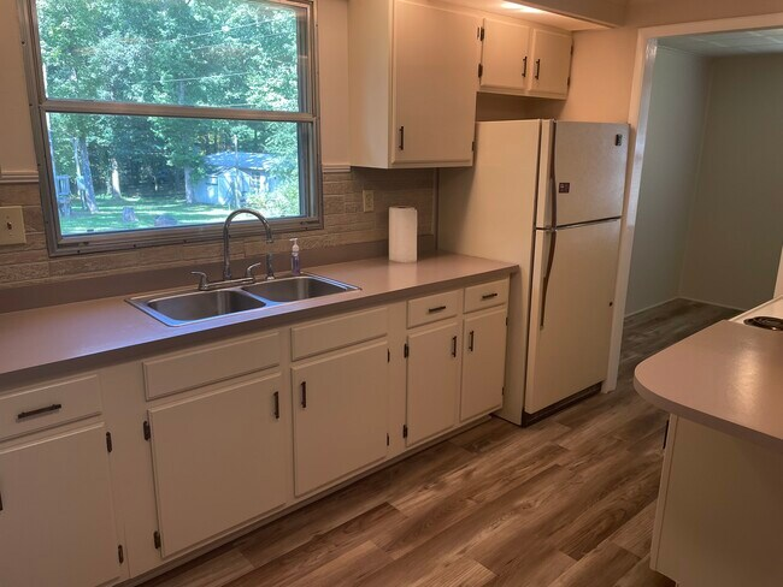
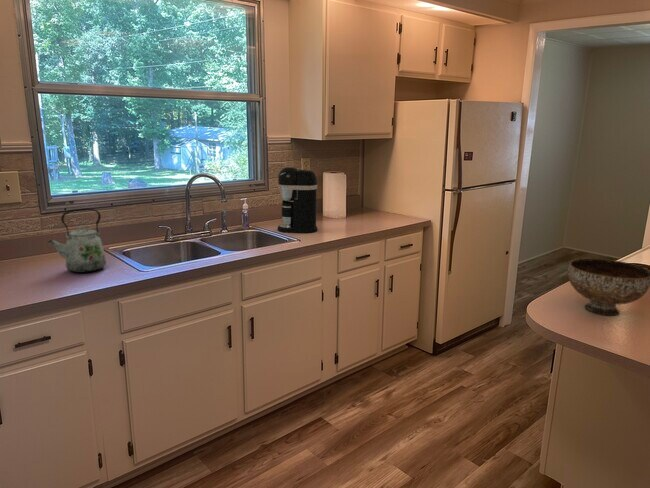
+ kettle (76, 240)
+ bowl (605, 288)
+ coffee maker (297, 199)
